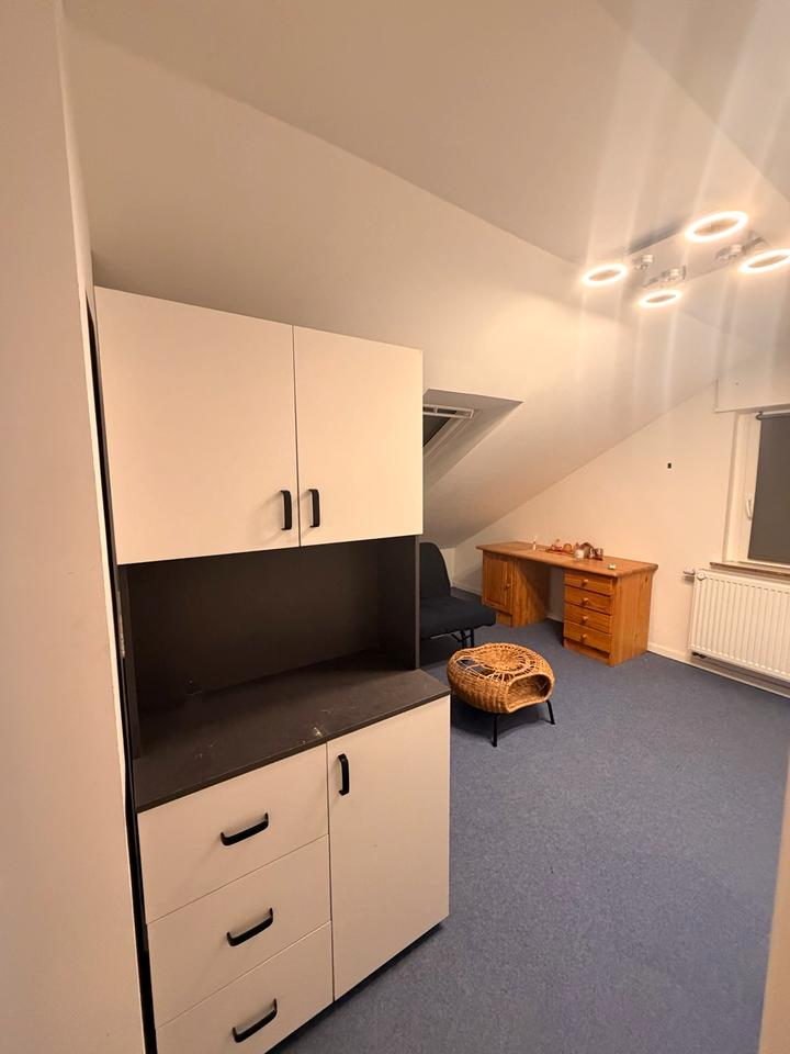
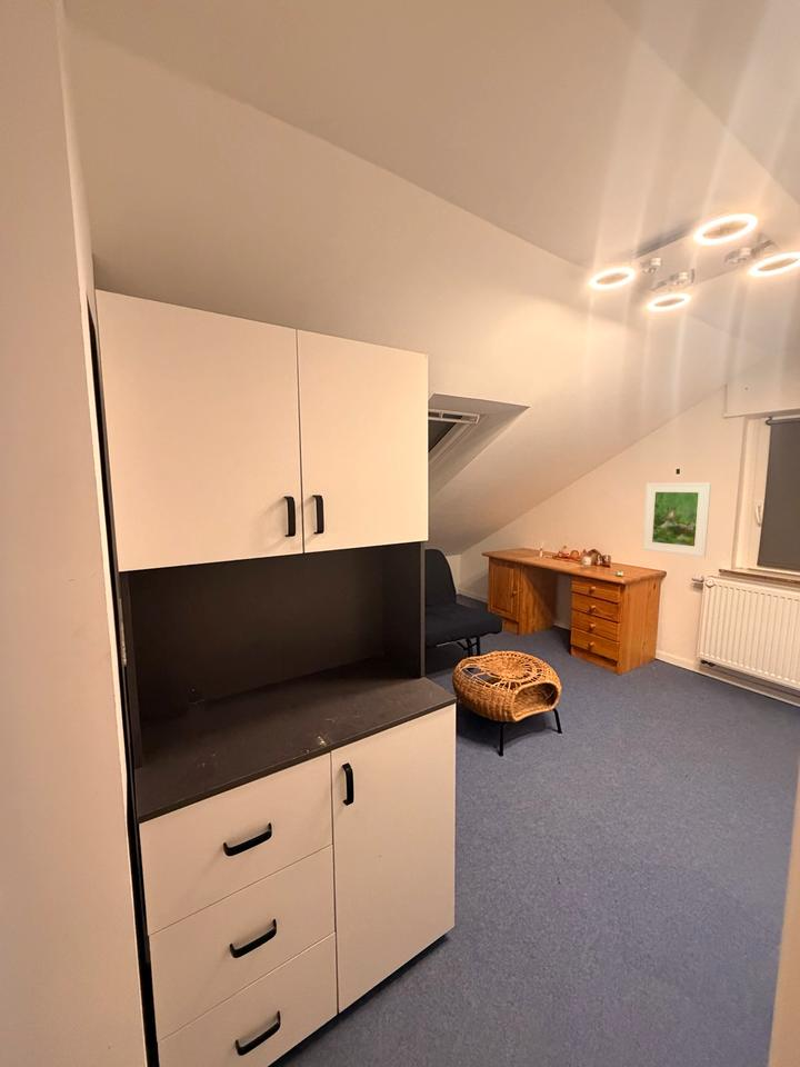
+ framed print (674, 518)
